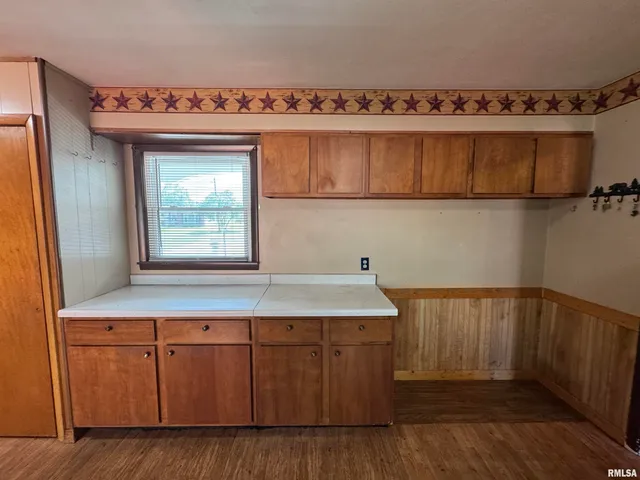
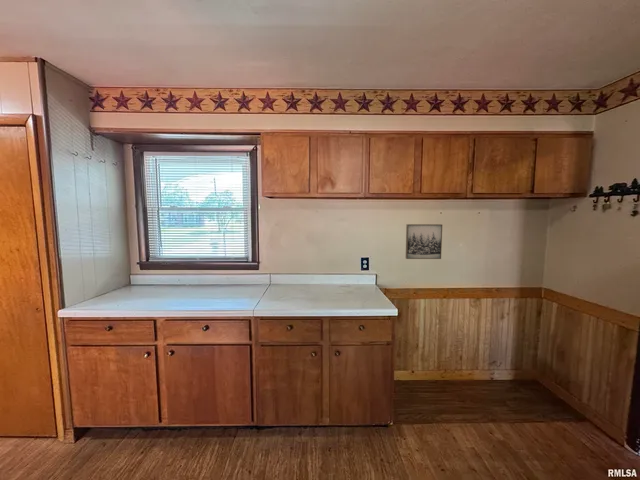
+ wall art (423, 241)
